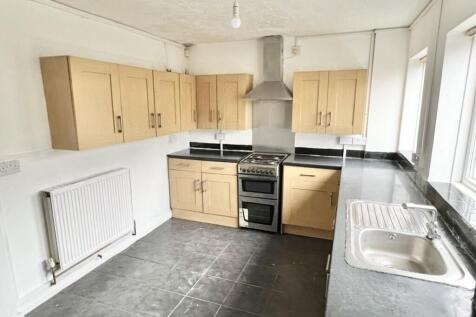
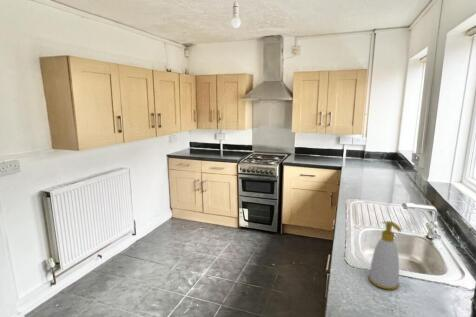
+ soap bottle (386, 252)
